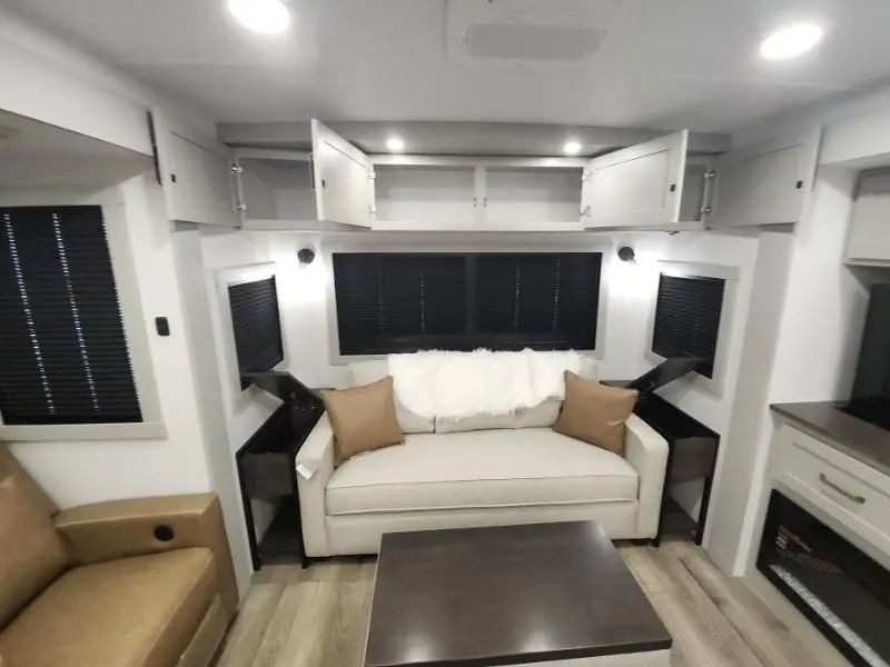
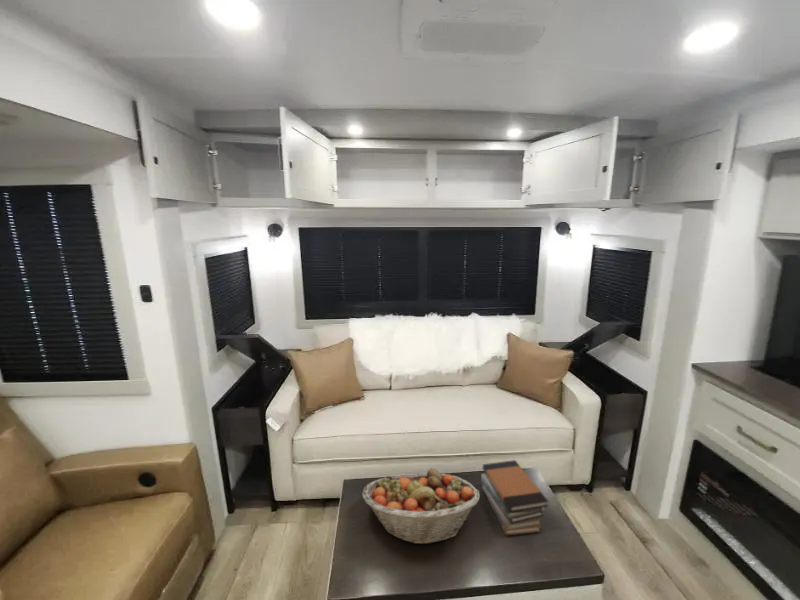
+ fruit basket (420, 500)
+ book stack (511, 495)
